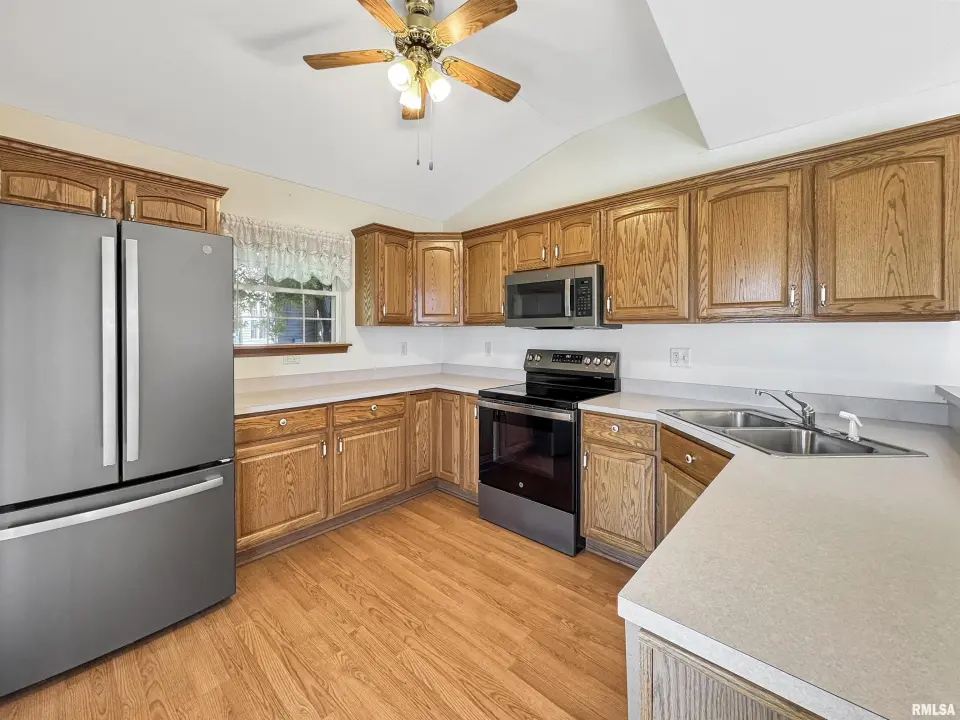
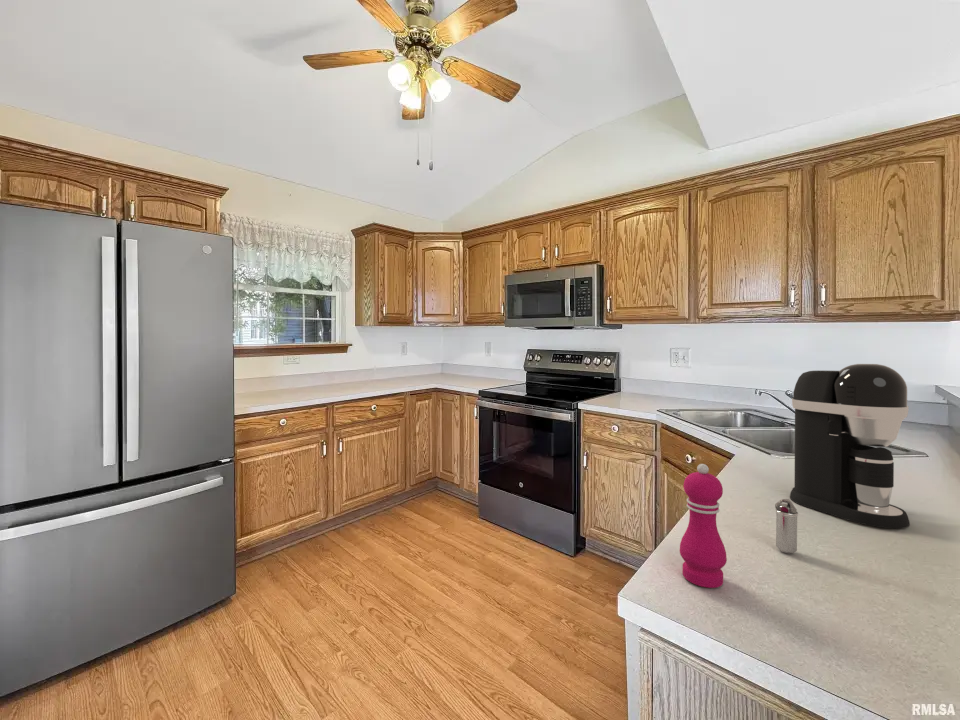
+ shaker (786, 525)
+ pepper mill (702, 521)
+ coffee maker (845, 436)
